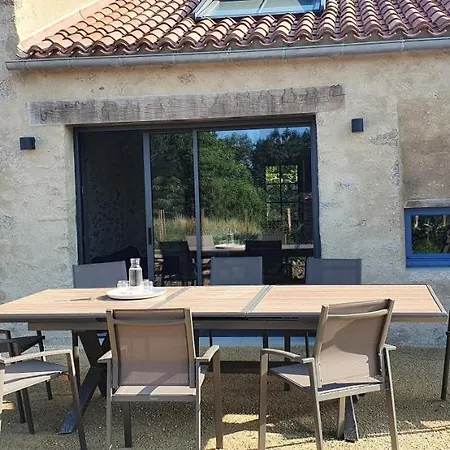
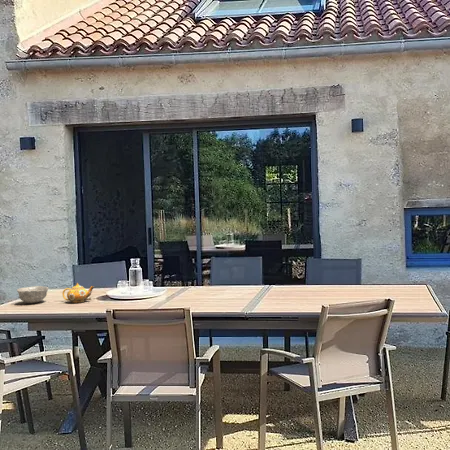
+ teapot (78, 292)
+ bowl (33, 295)
